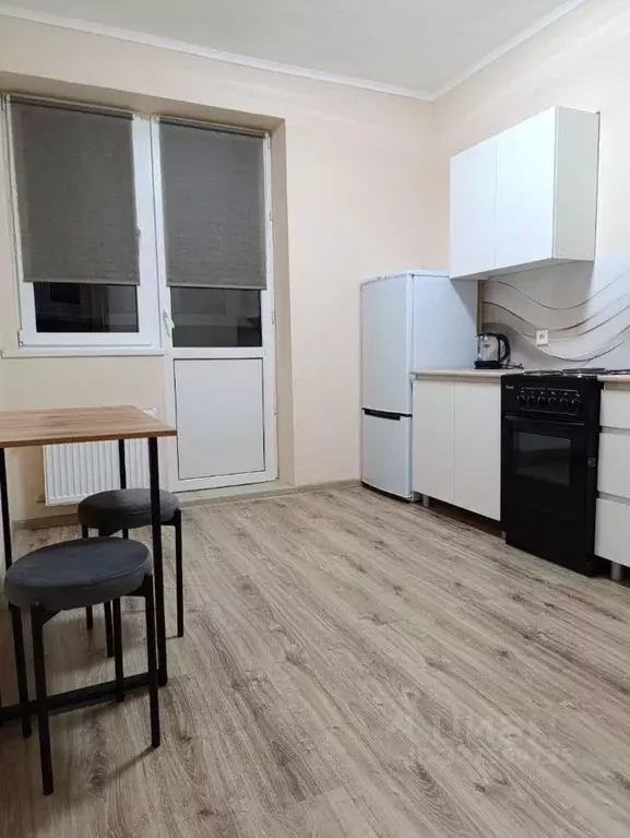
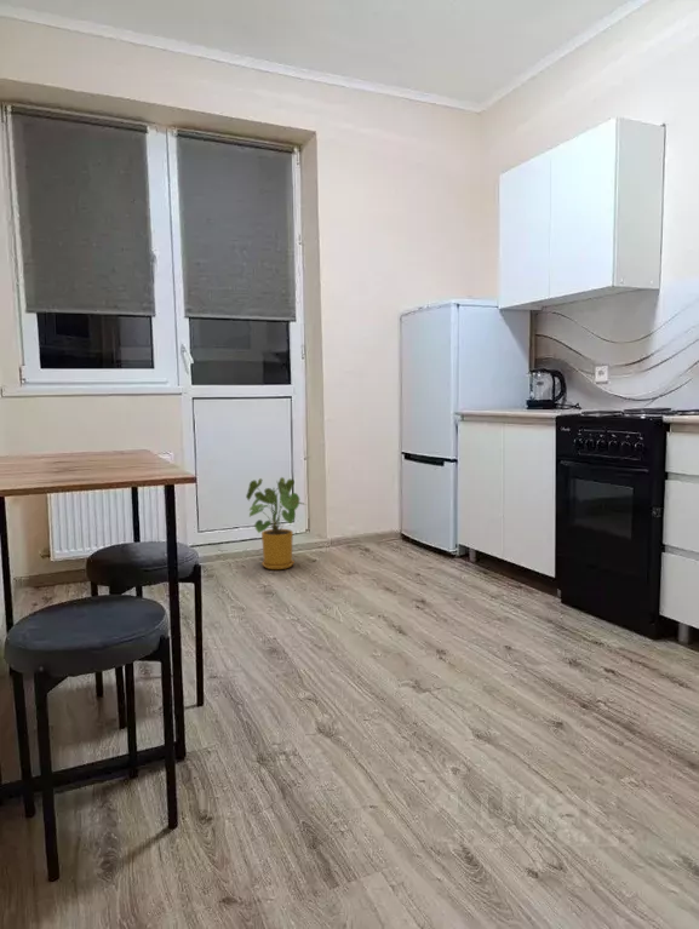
+ house plant (273, 523)
